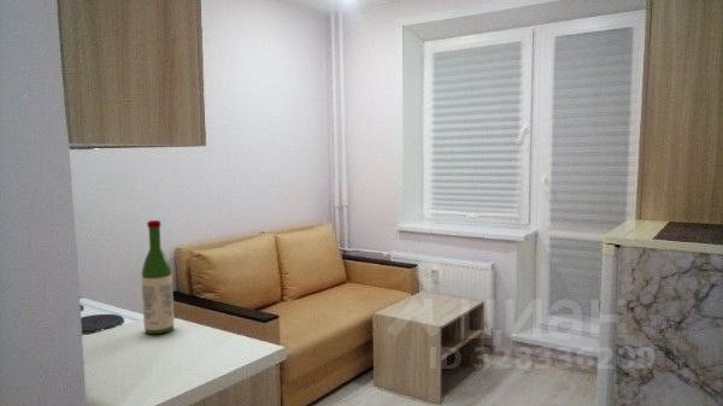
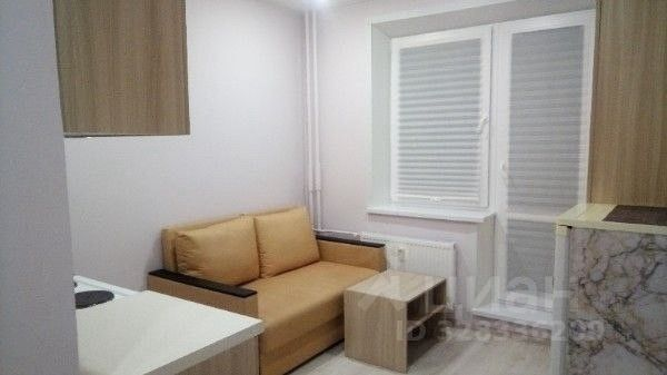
- wine bottle (157, 276)
